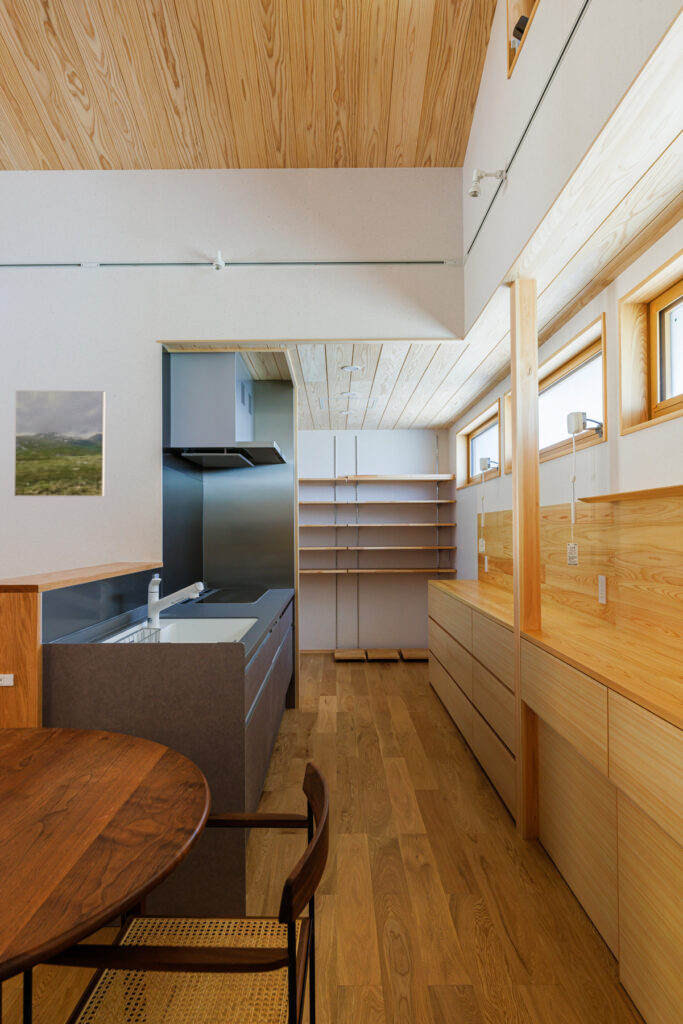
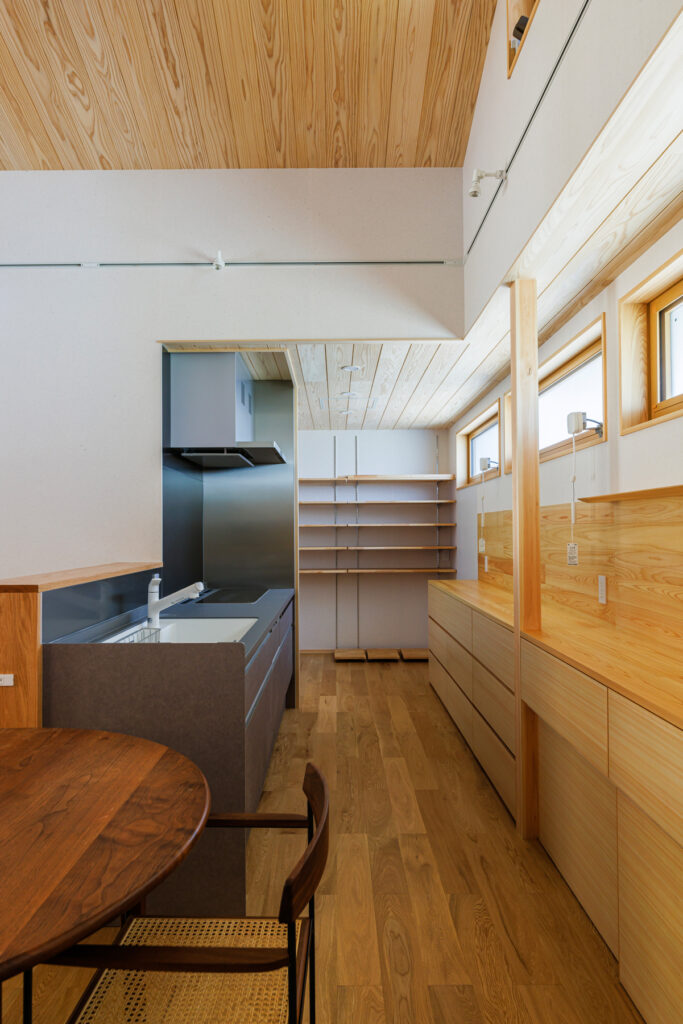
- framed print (60, 443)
